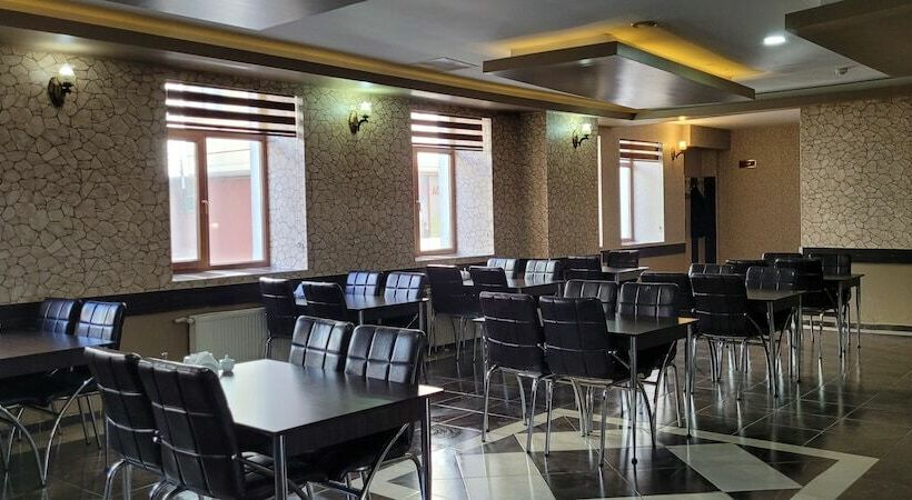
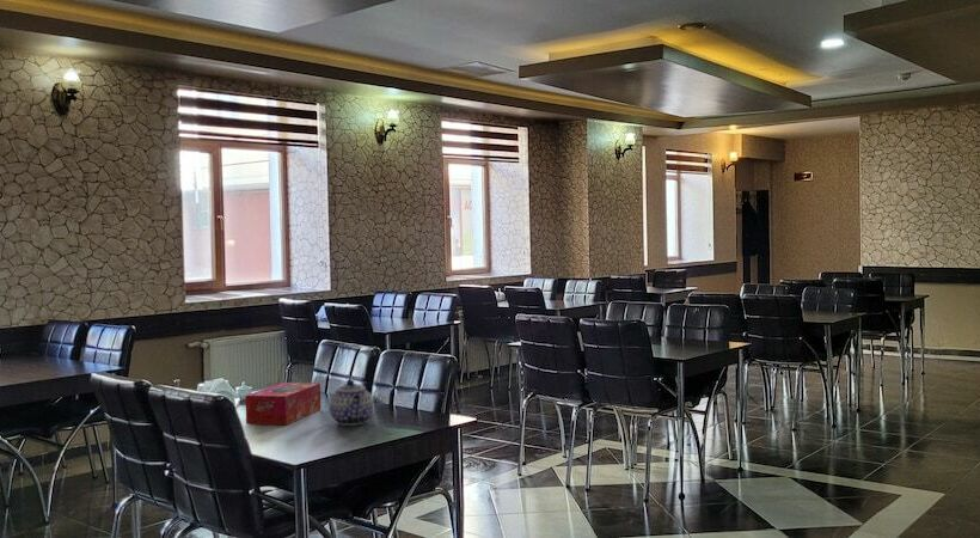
+ teapot (351, 401)
+ tissue box (284, 402)
